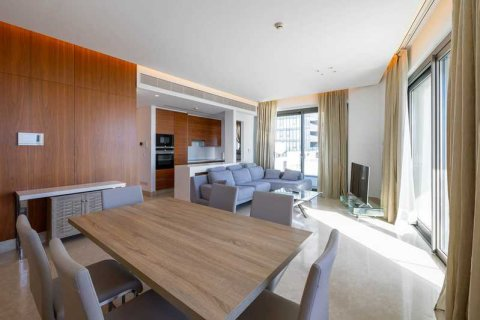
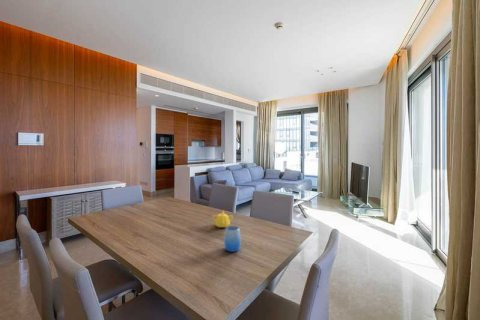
+ cup (232, 238)
+ teapot (222, 219)
